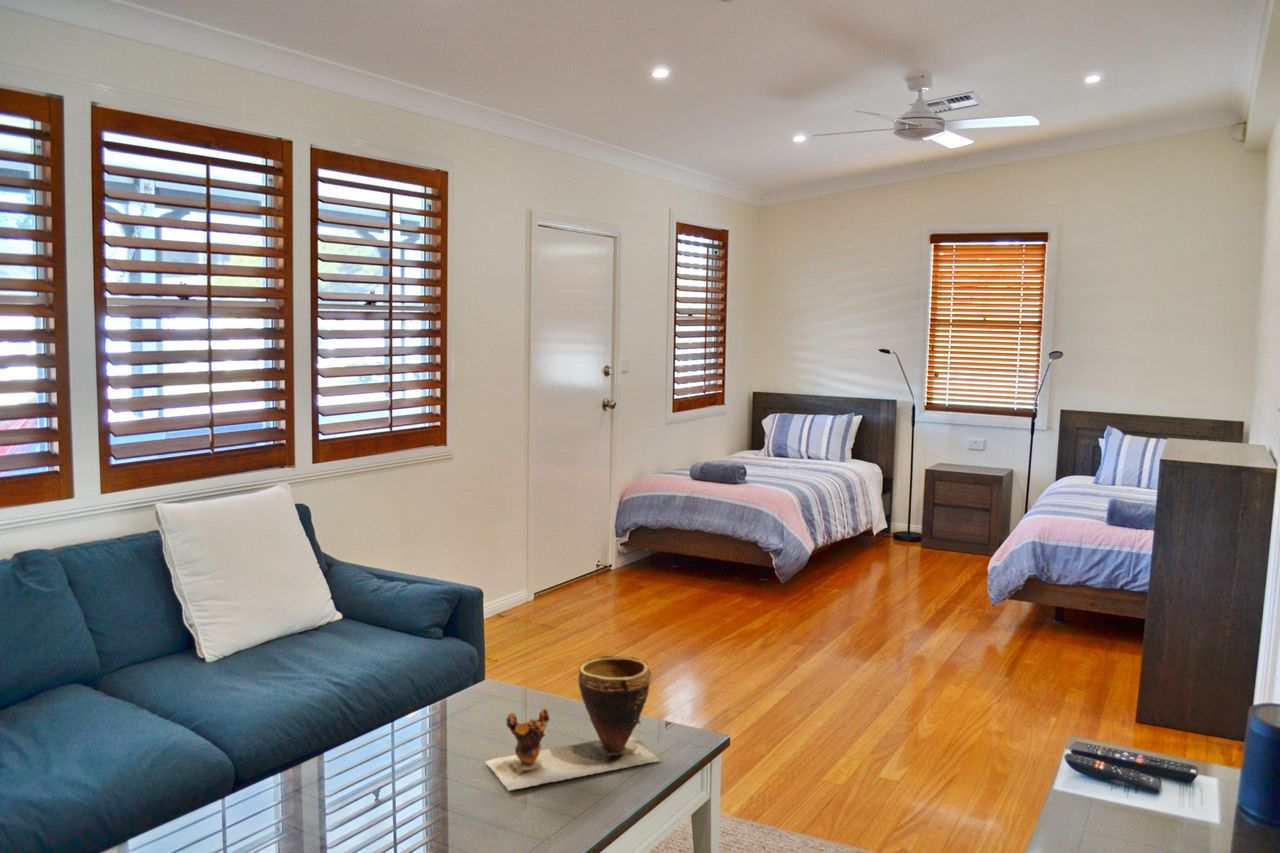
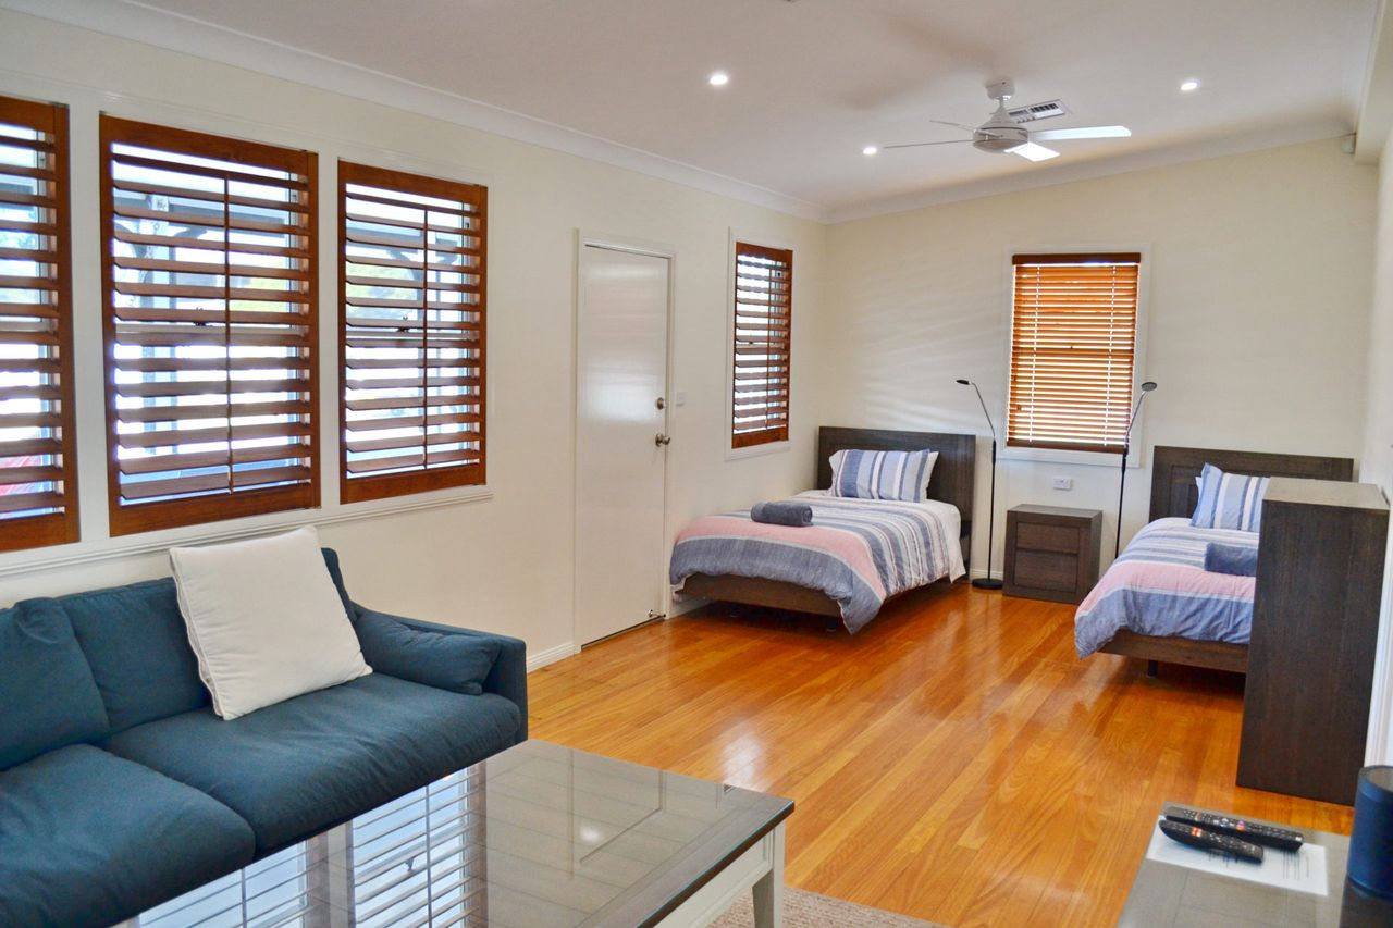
- clay pot (587, 711)
